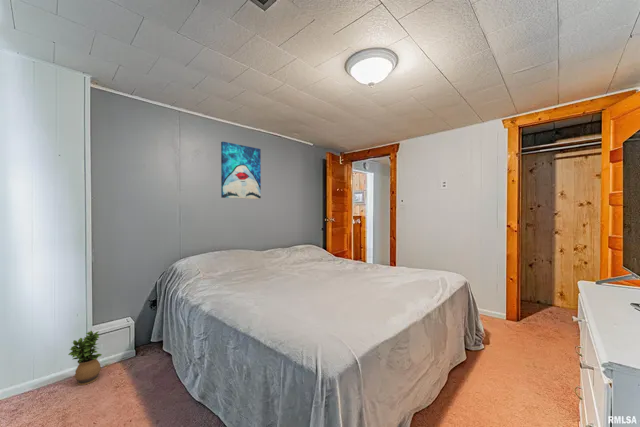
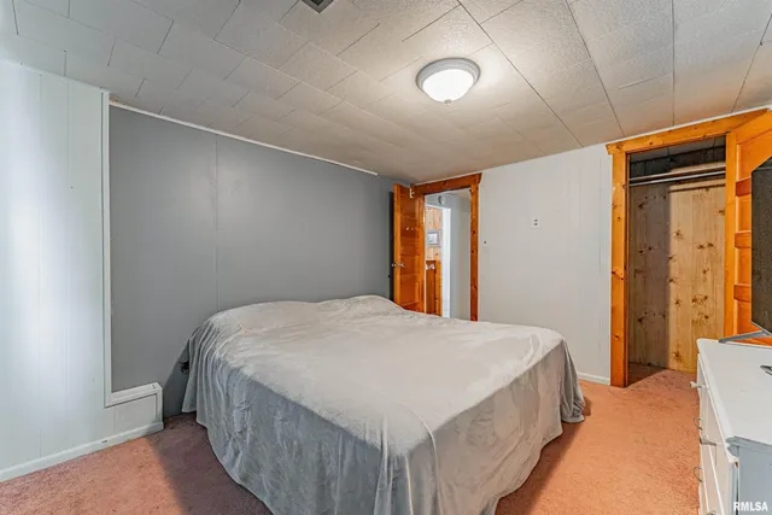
- potted plant (84, 356)
- wall art (241, 172)
